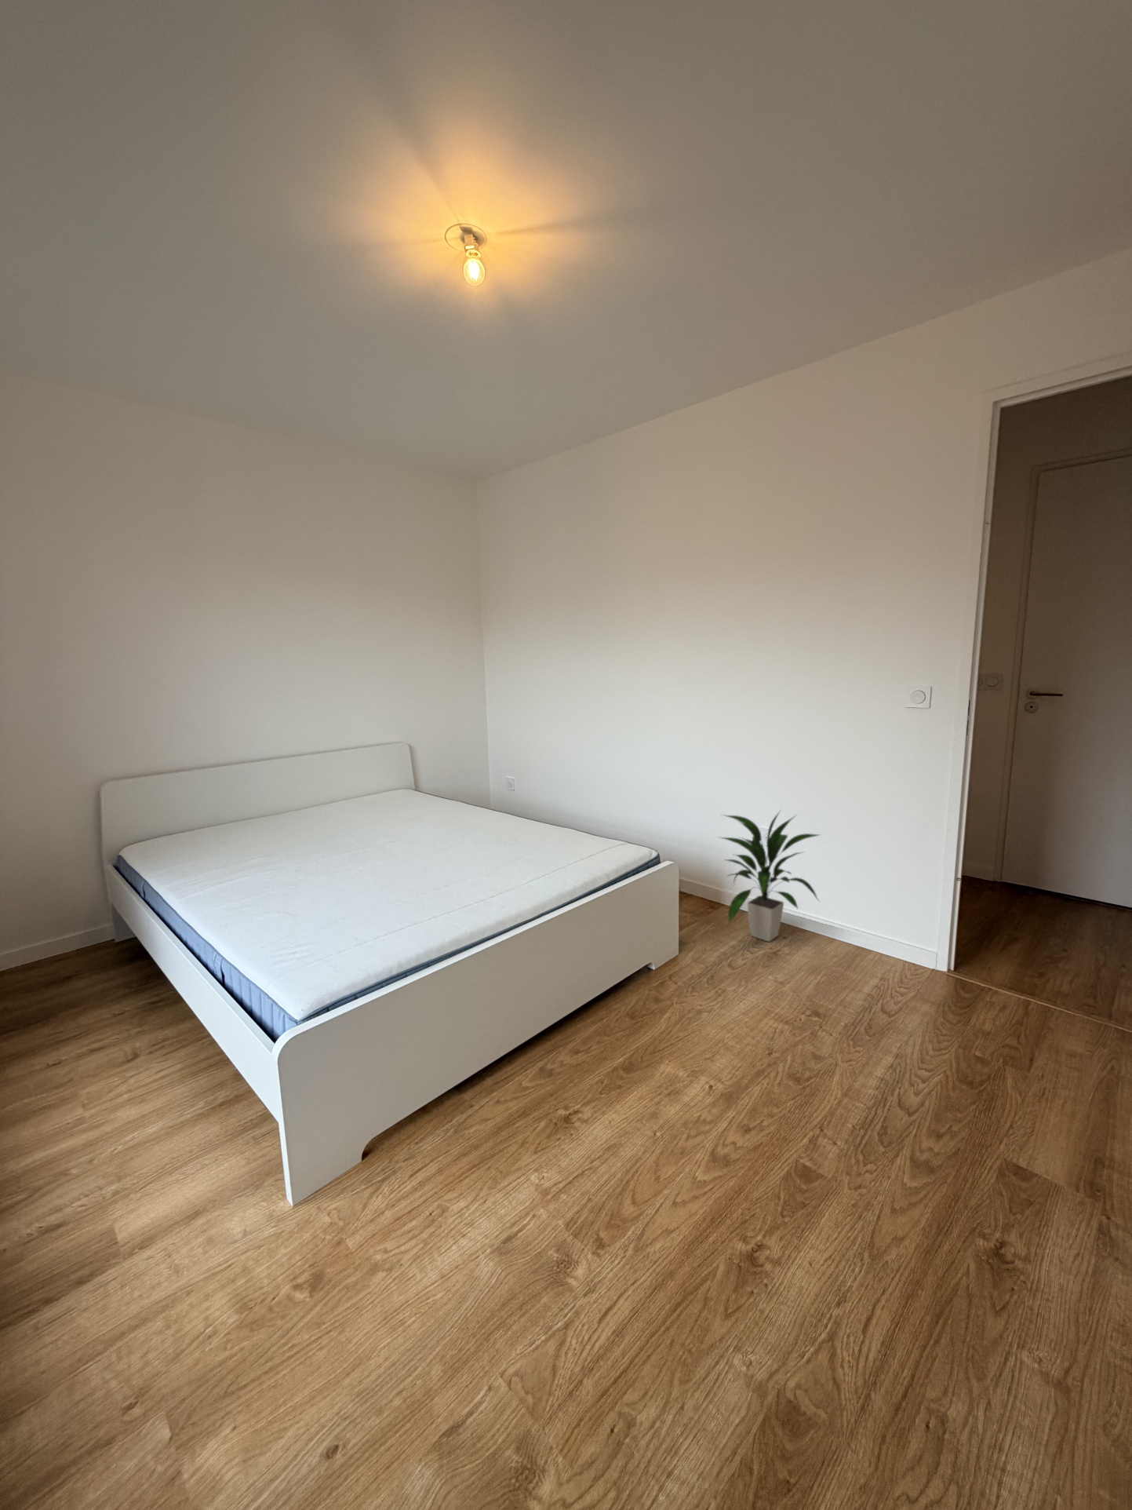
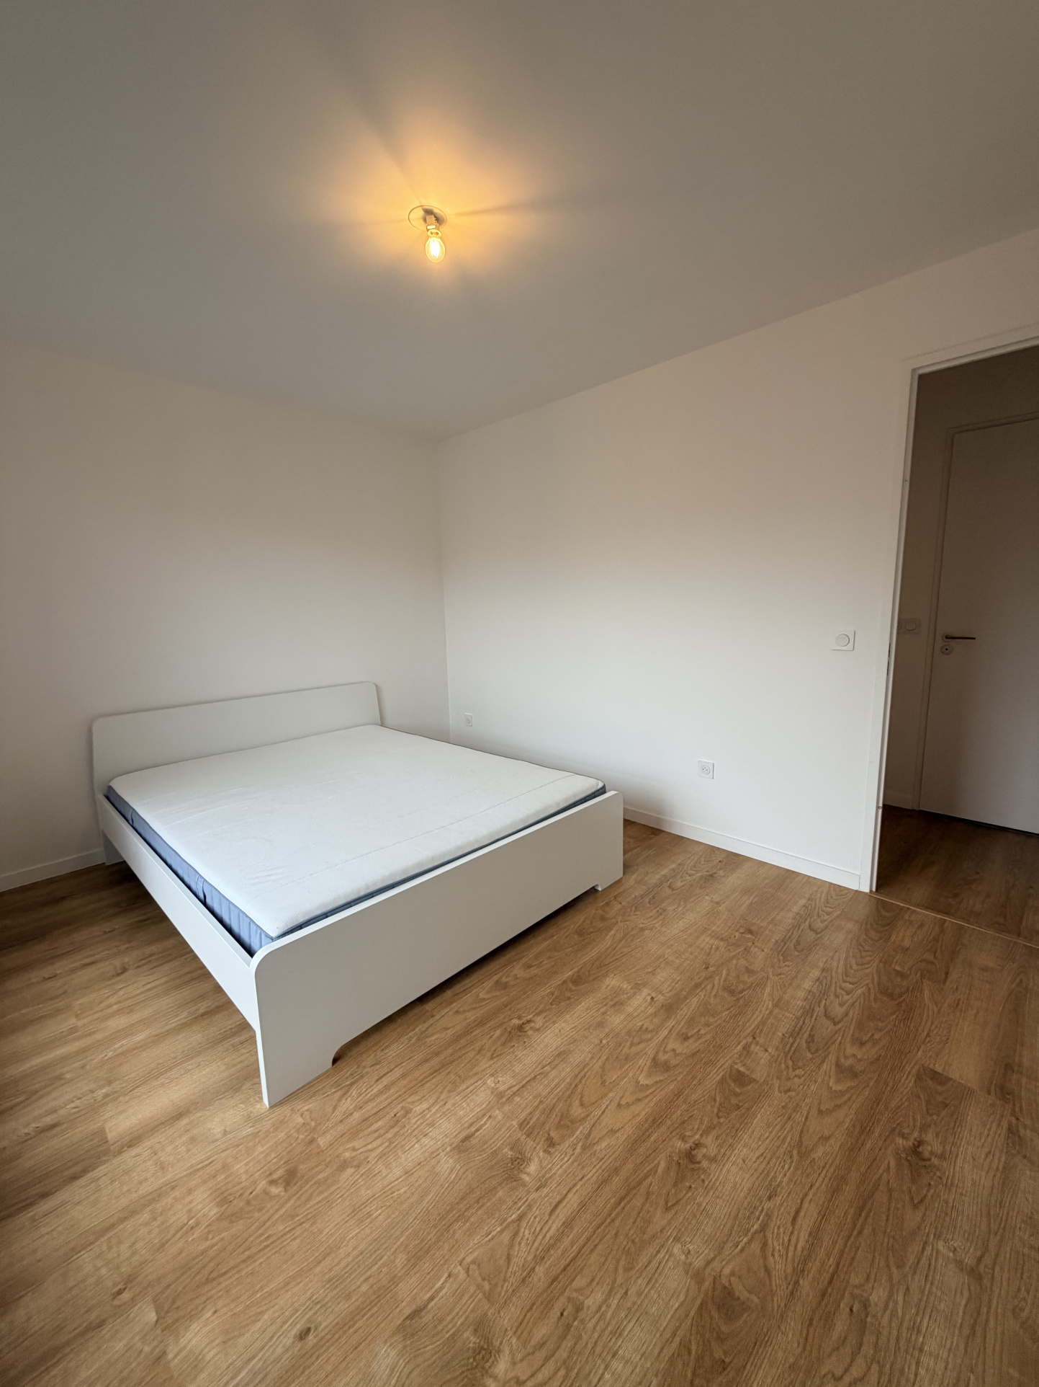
- indoor plant (762, 873)
